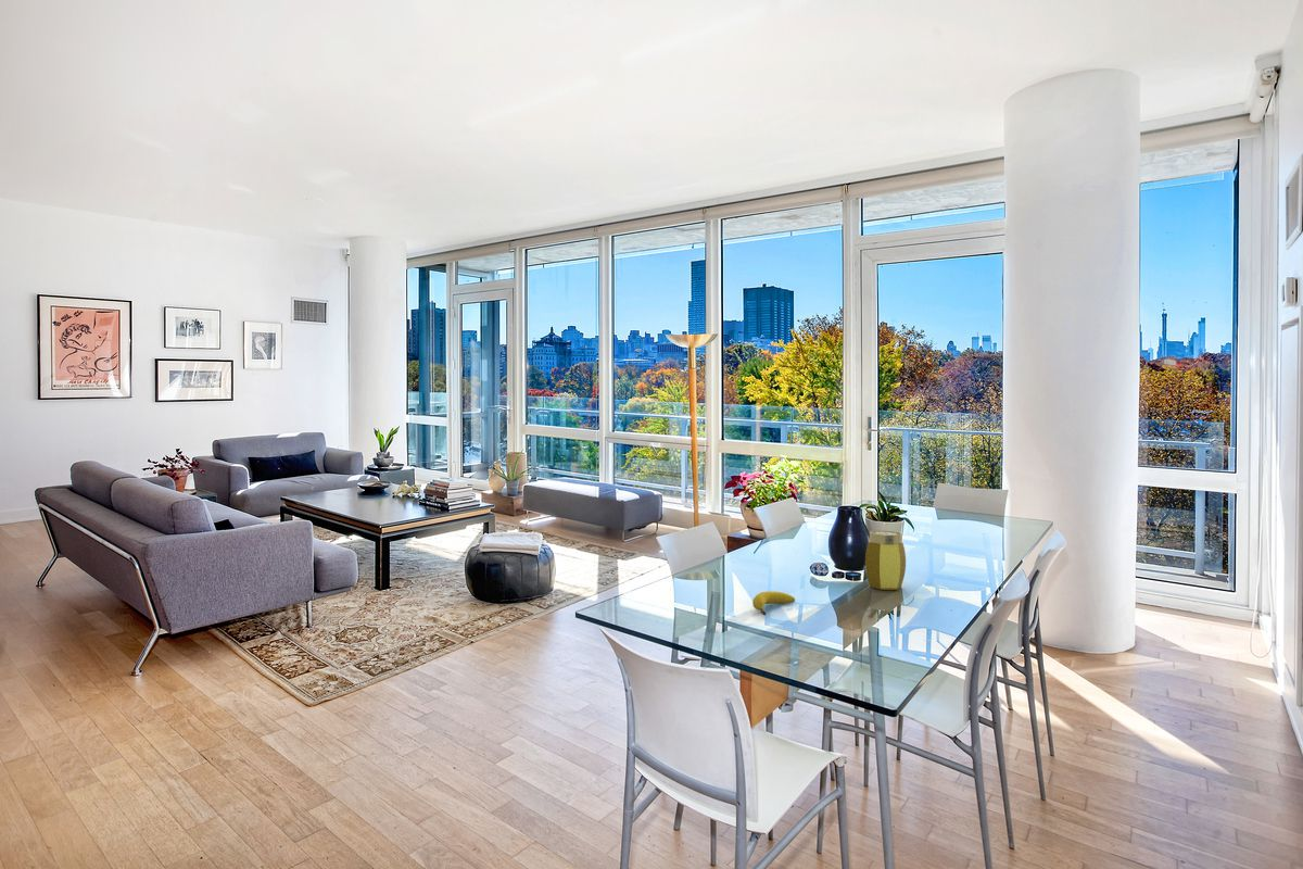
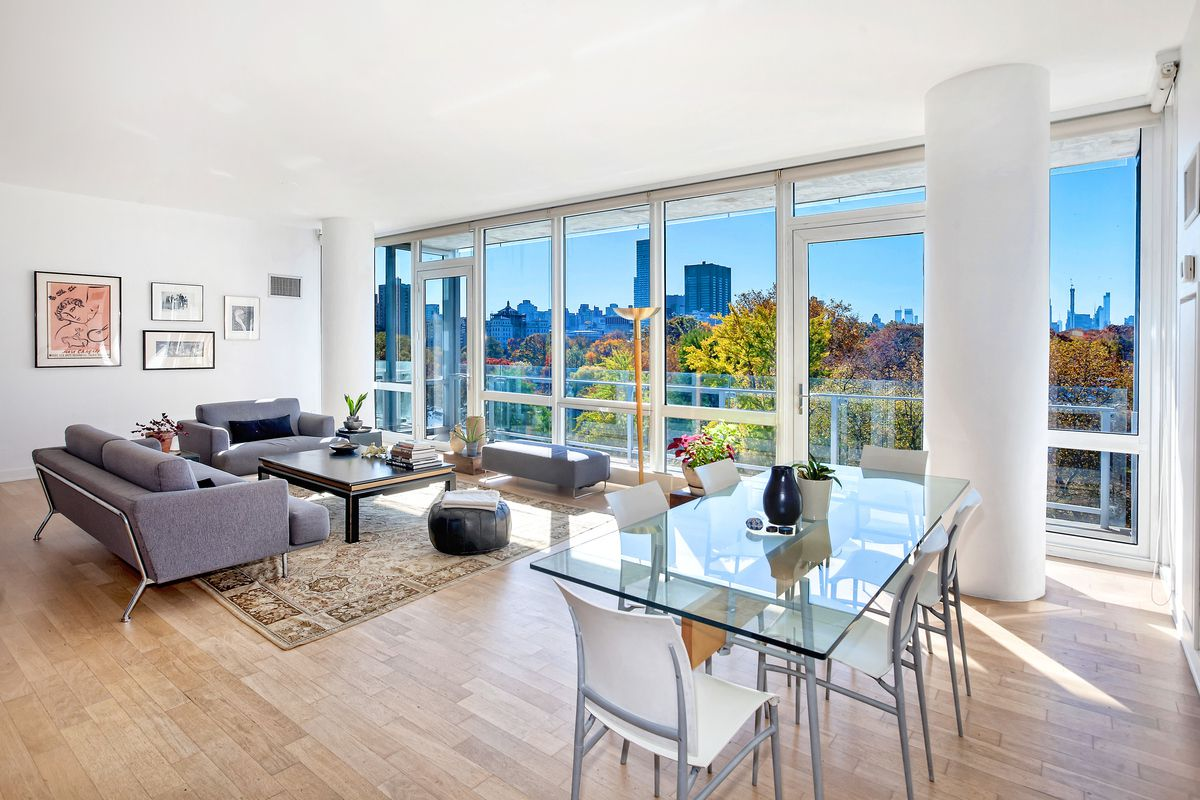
- fruit (771, 600)
- jar (885, 559)
